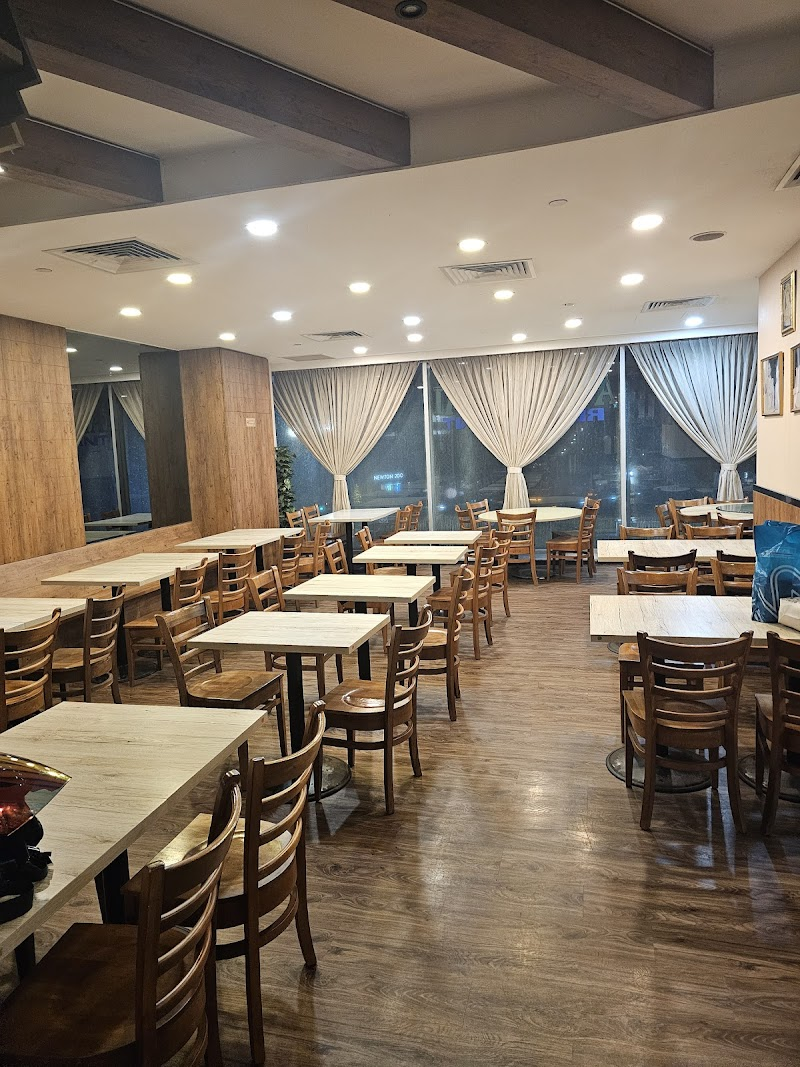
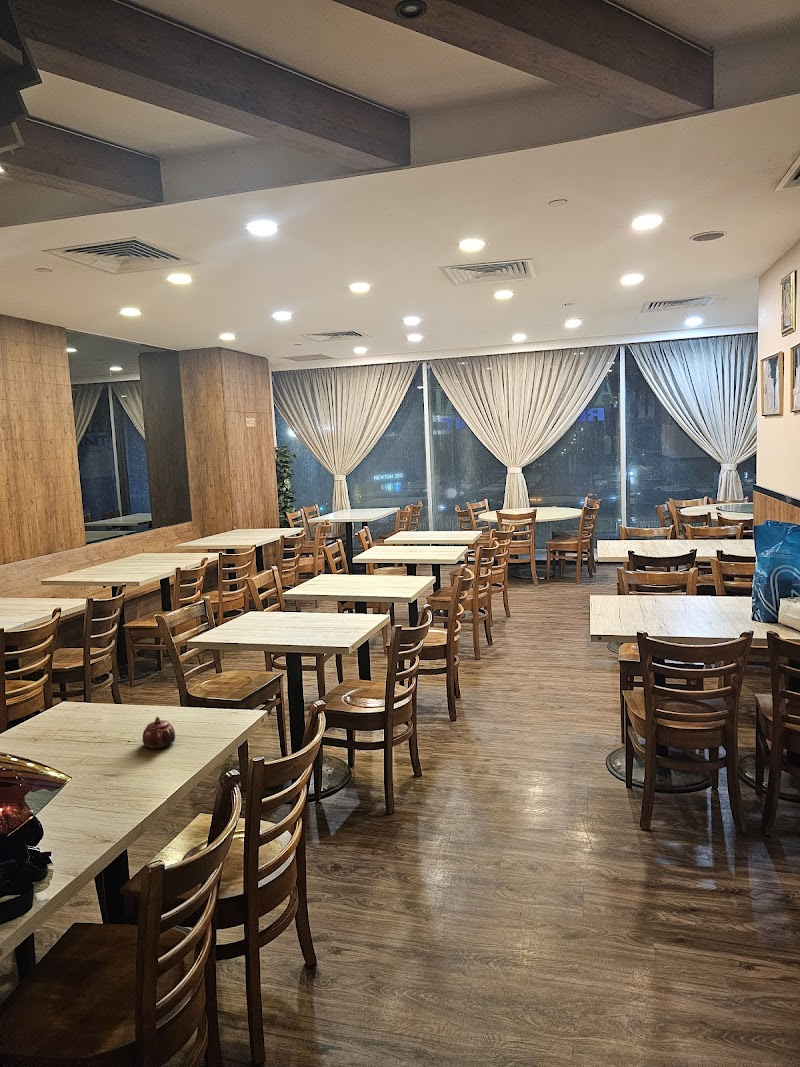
+ teapot (158, 730)
